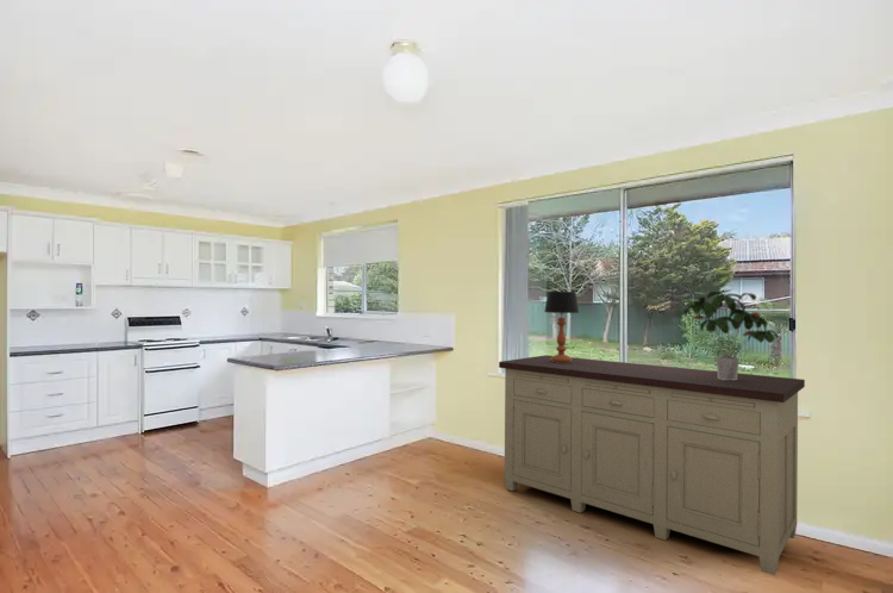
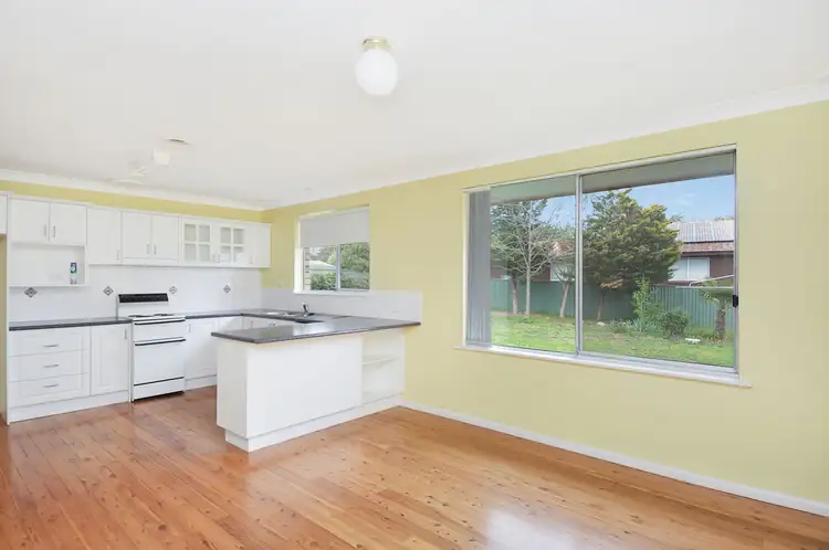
- sideboard (635, 439)
- potted plant (727, 335)
- table lamp (561, 326)
